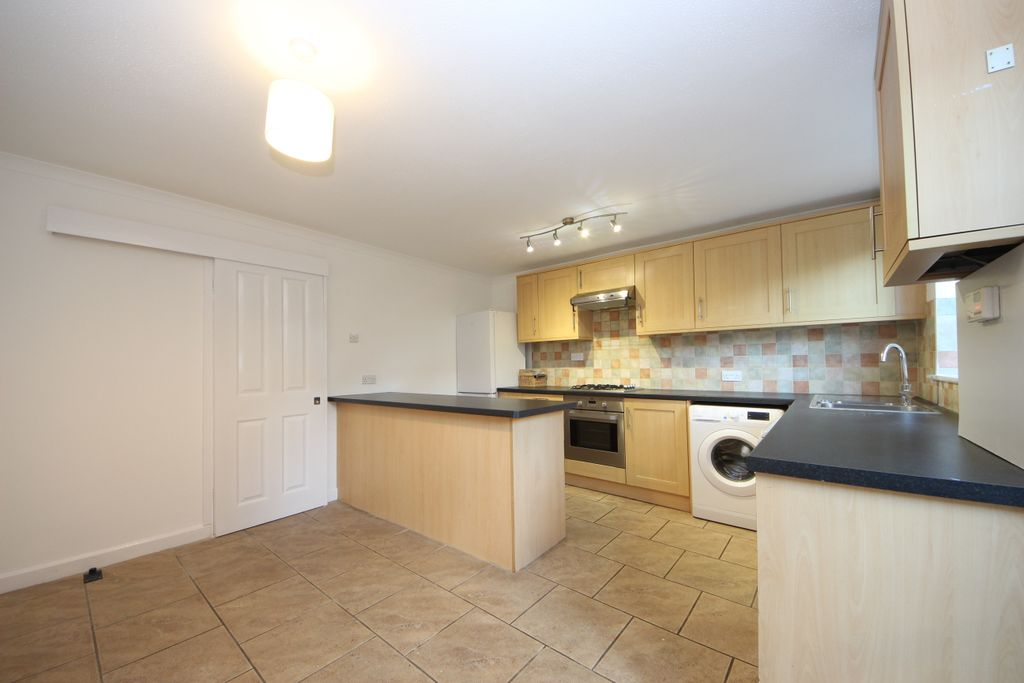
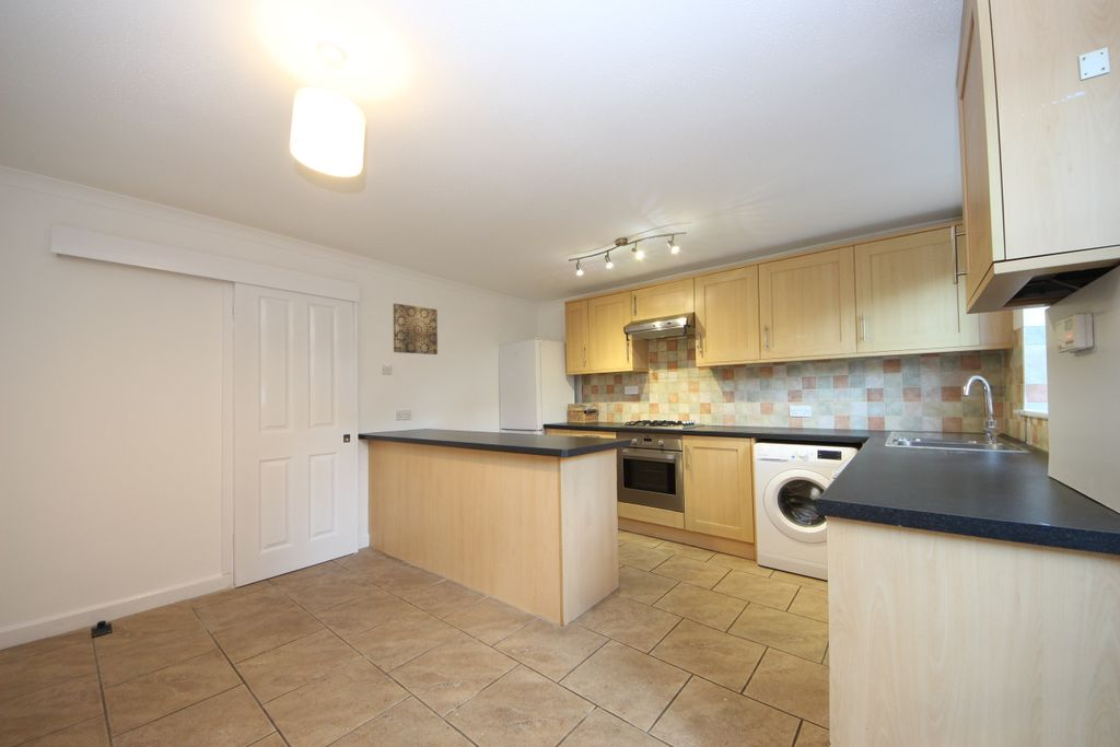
+ wall art (416, 329)
